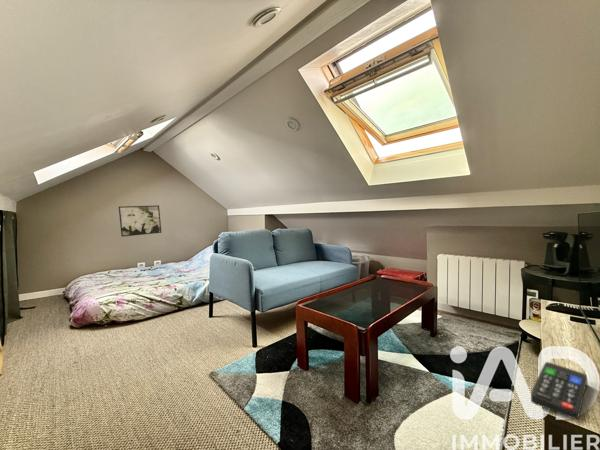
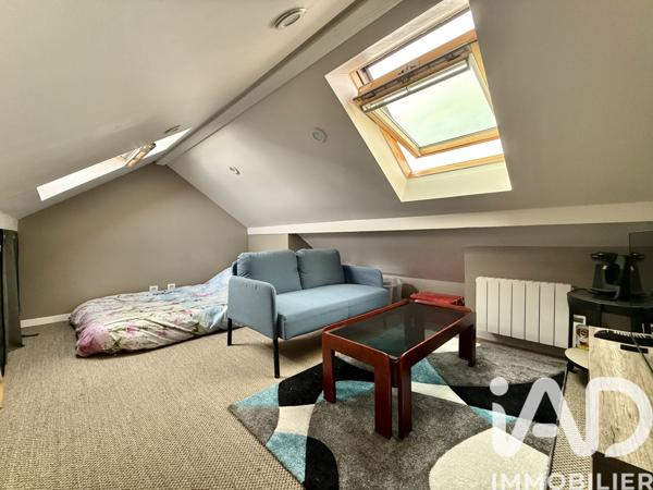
- remote control (559, 387)
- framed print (141, 220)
